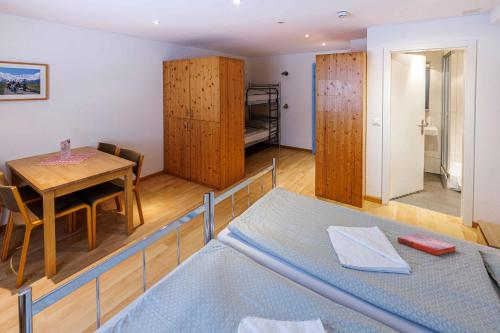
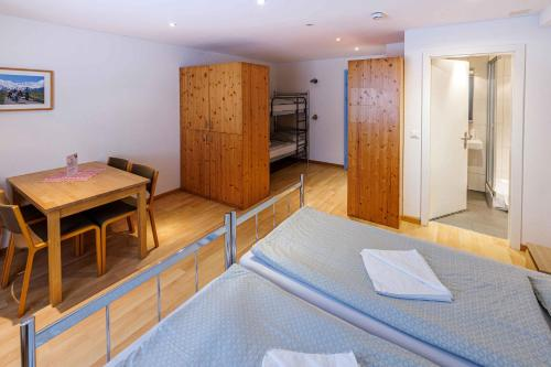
- hardback book (425, 243)
